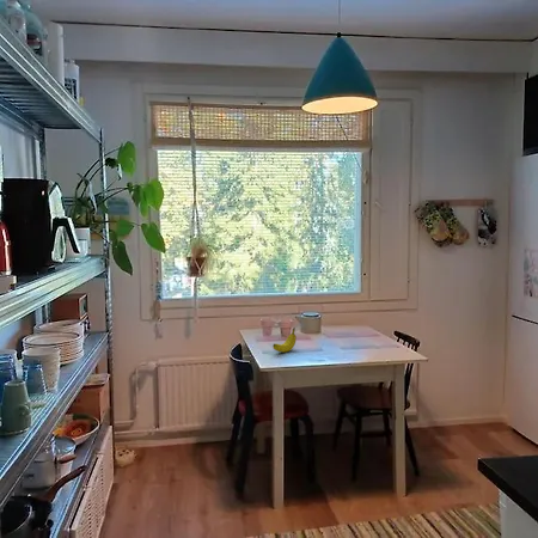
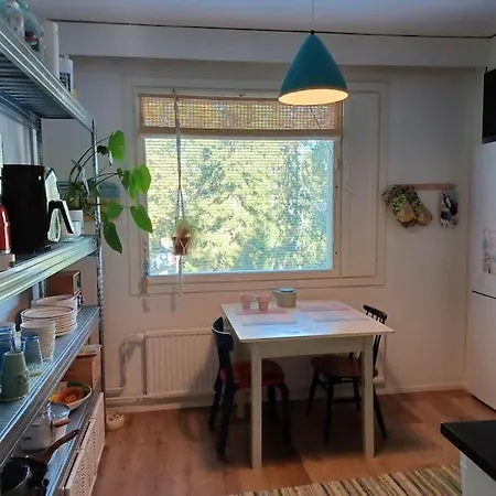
- fruit (286, 341)
